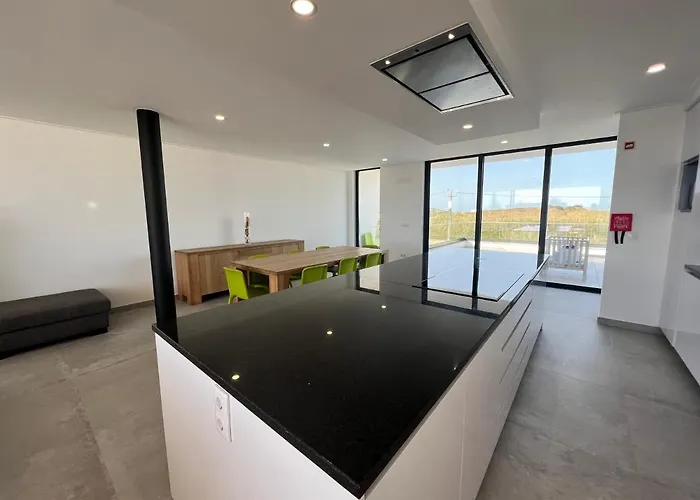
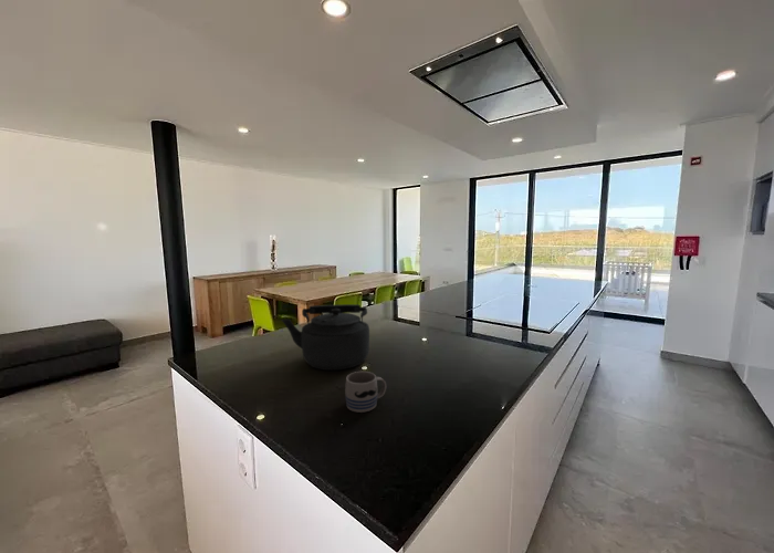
+ kettle (333, 334)
+ mug (366, 389)
